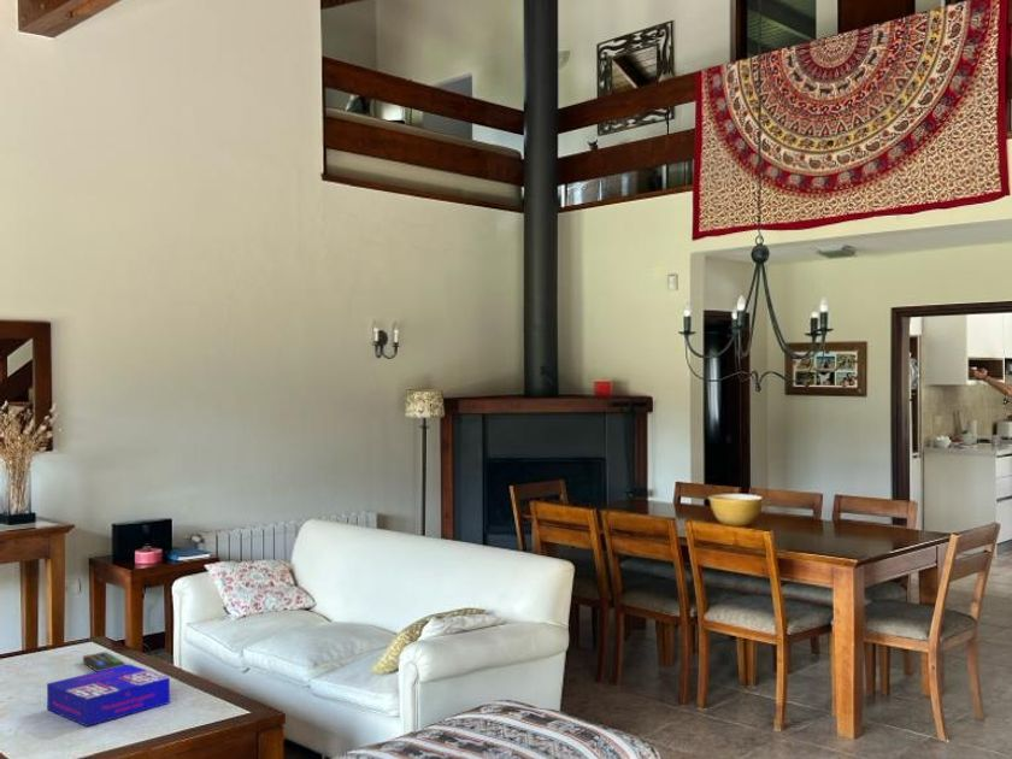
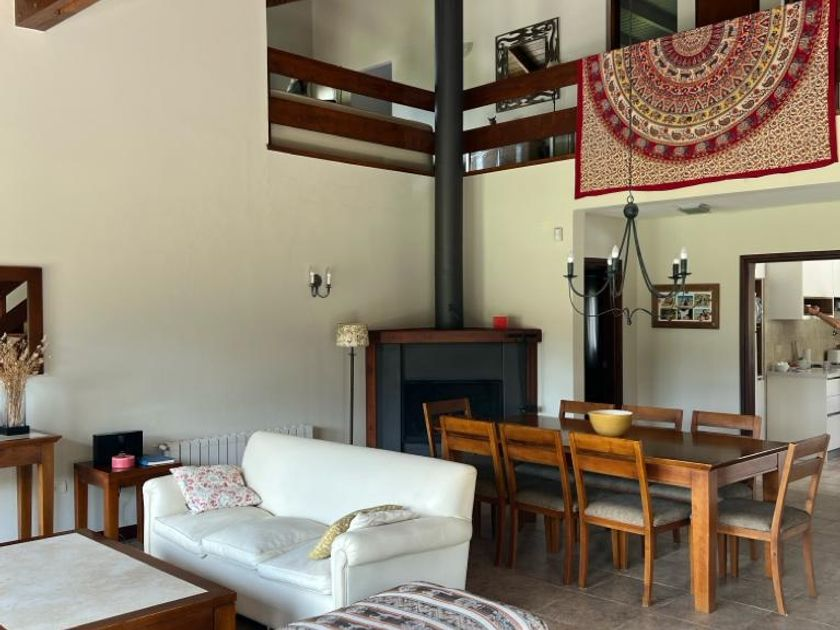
- remote control (104, 661)
- board game (108, 693)
